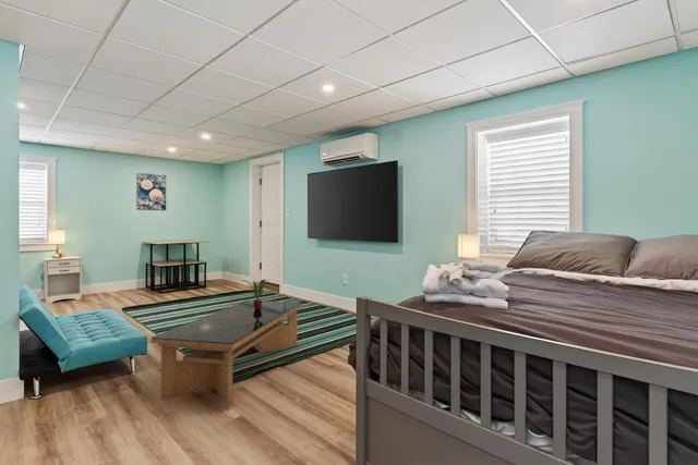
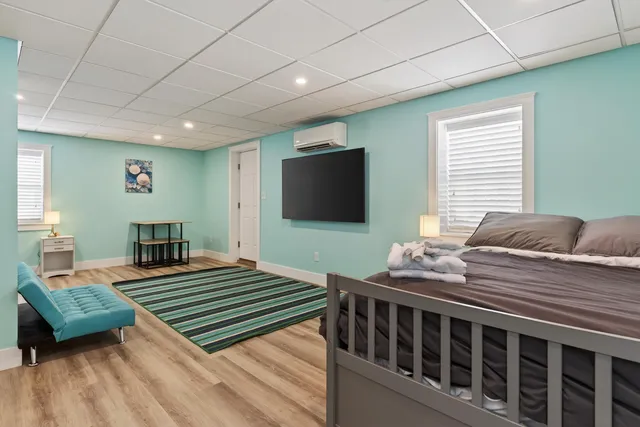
- coffee table (241, 342)
- potted plant (254, 293)
